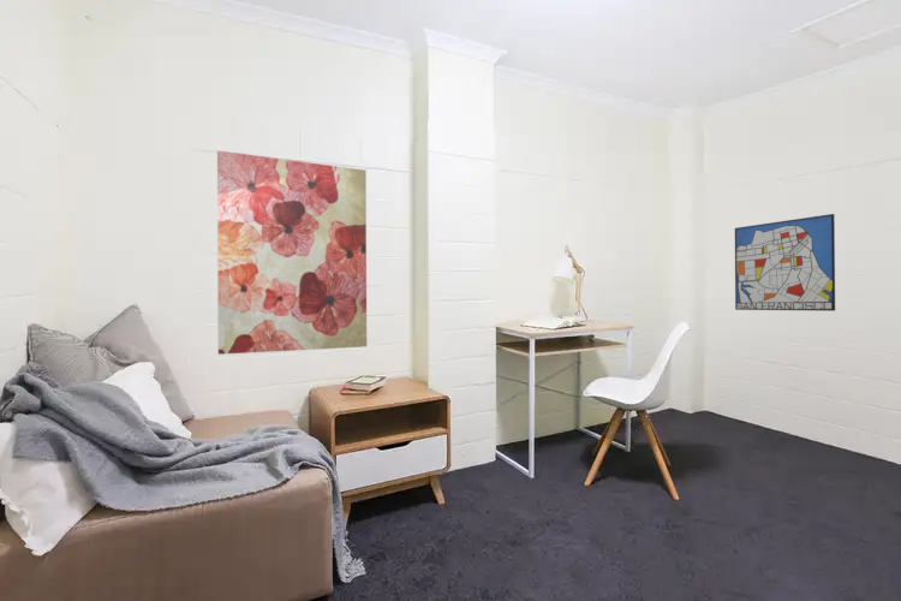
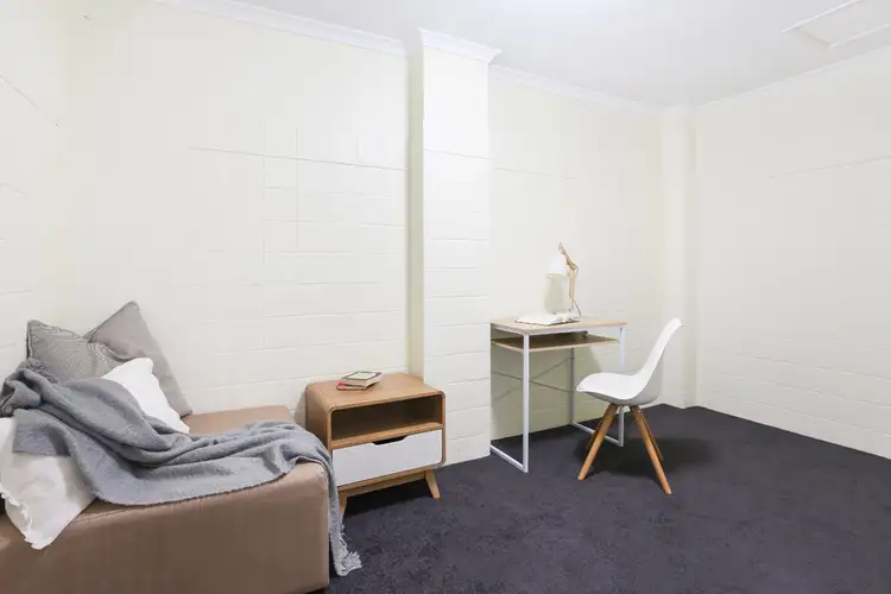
- wall art (297, 255)
- wall art (780, 266)
